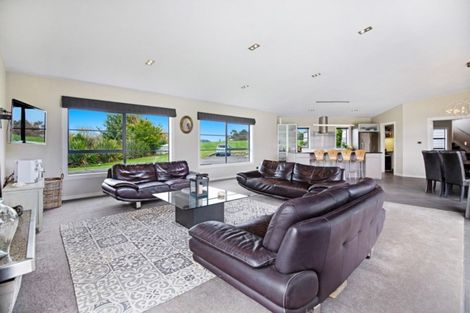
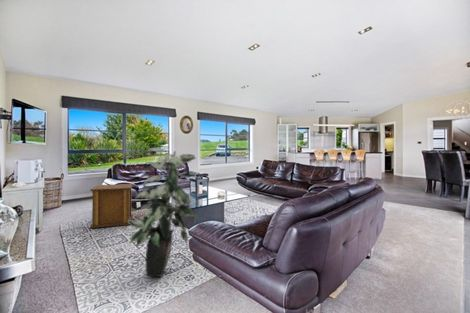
+ indoor plant (163, 209)
+ side table (113, 204)
